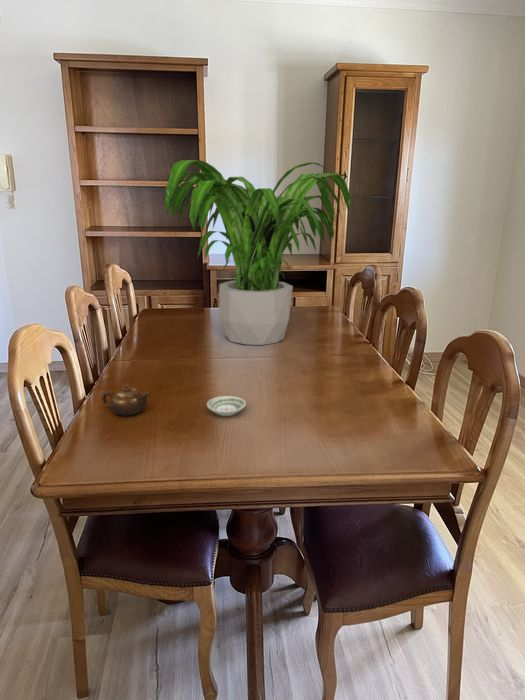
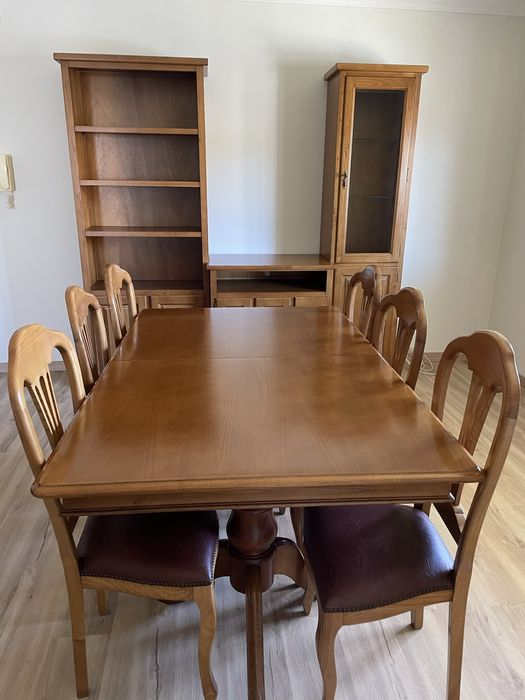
- teapot (126, 398)
- saucer (226, 407)
- potted plant (263, 255)
